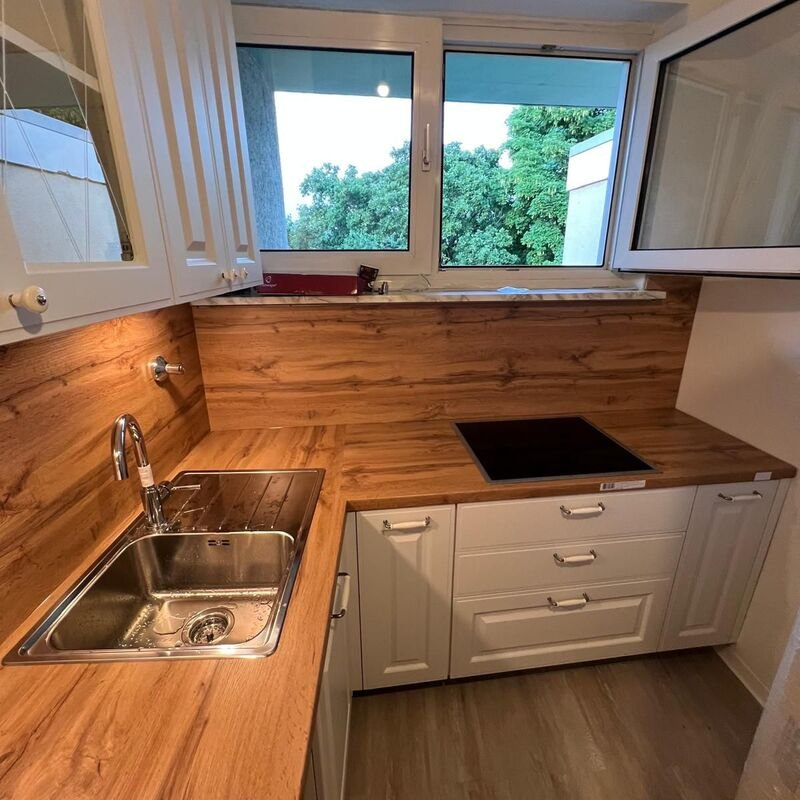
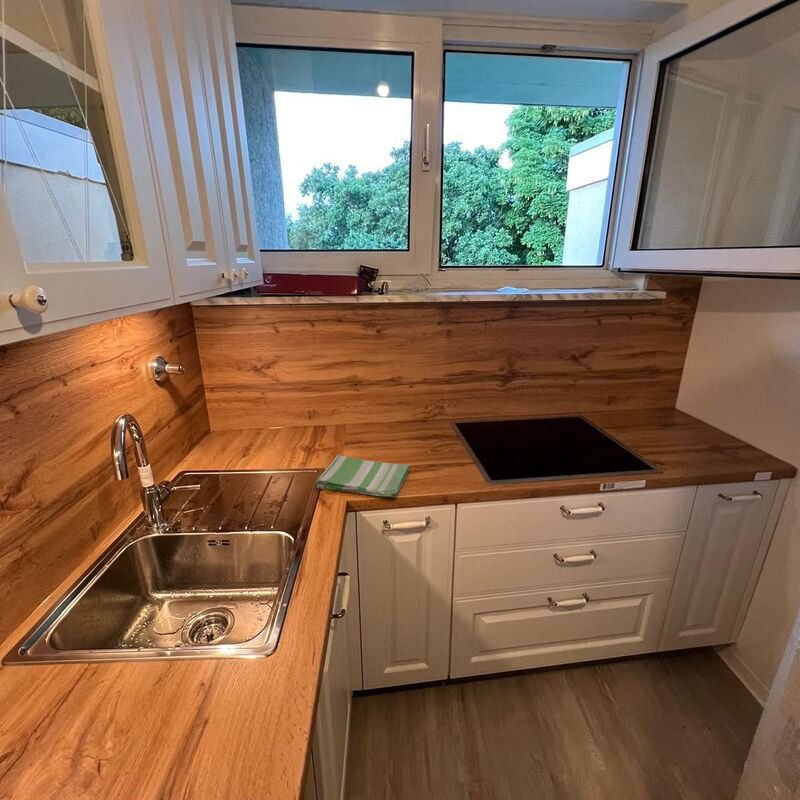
+ dish towel (364, 474)
